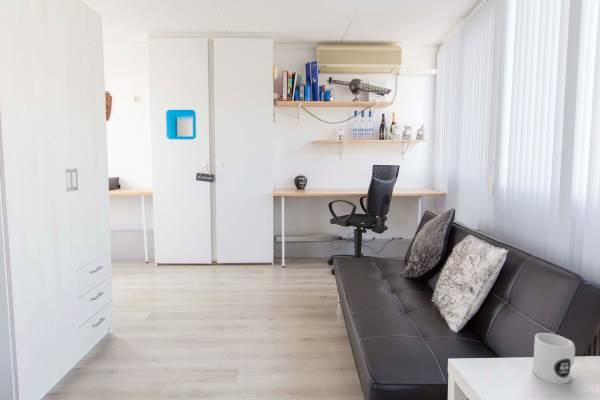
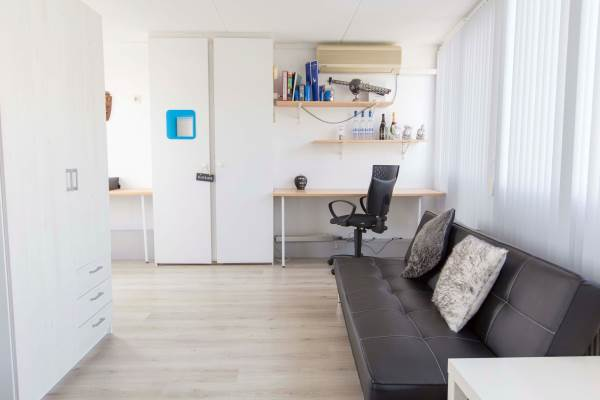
- mug (556, 356)
